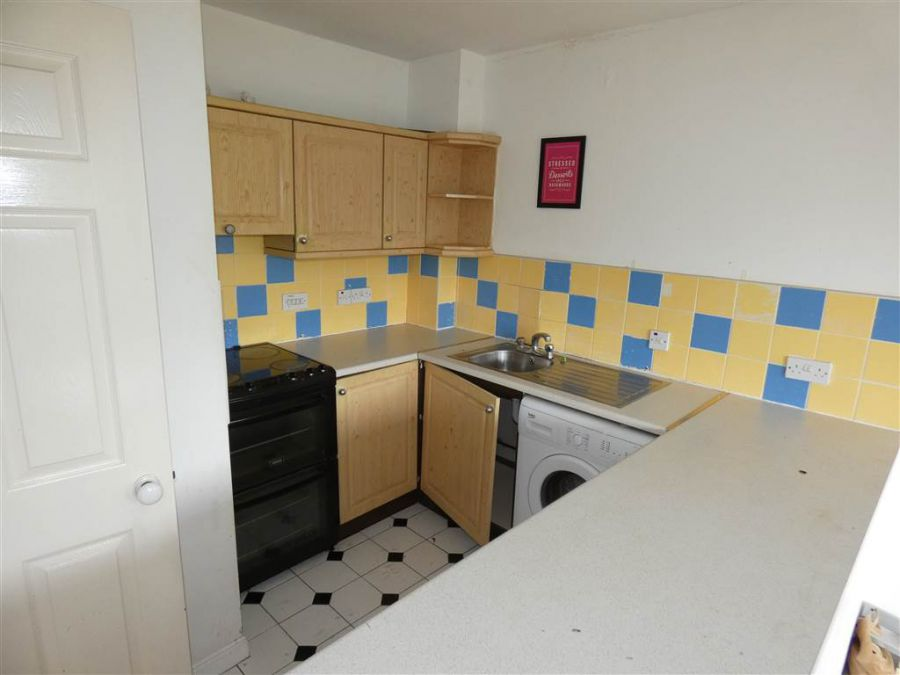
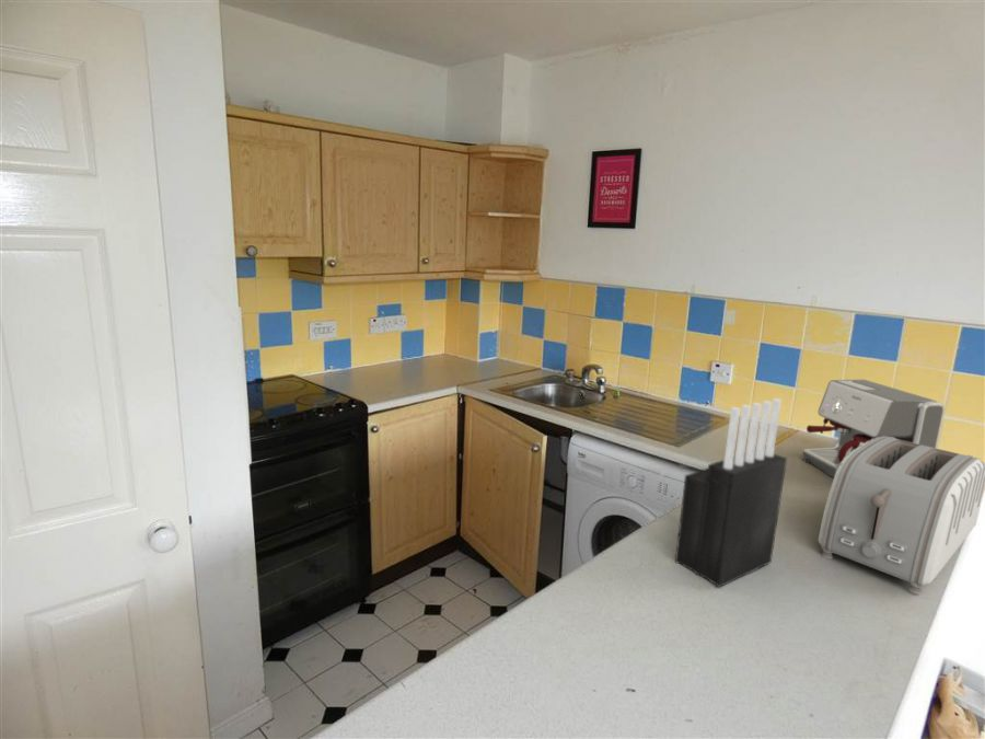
+ knife block (728, 482)
+ toaster (904, 500)
+ coffee maker (868, 432)
